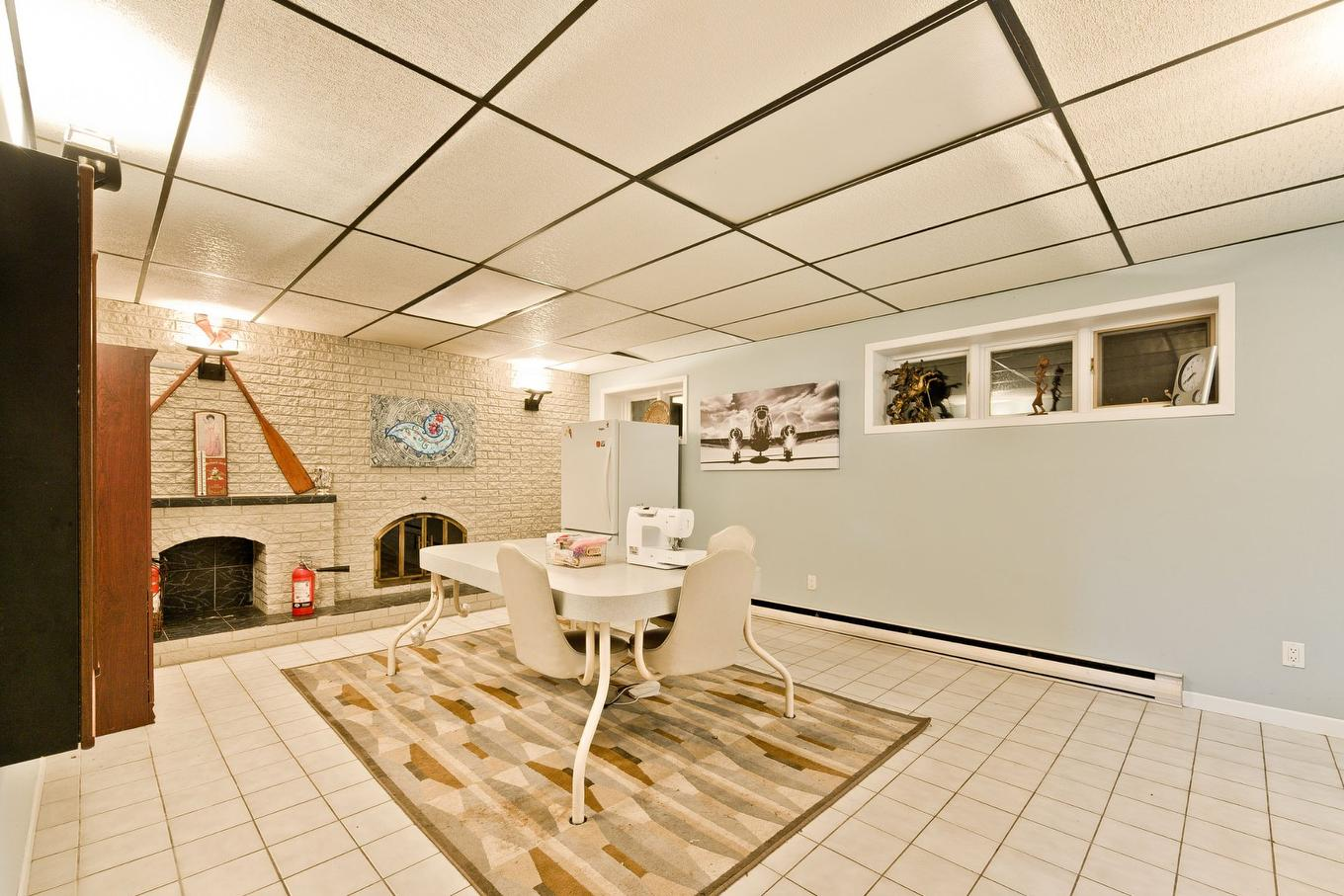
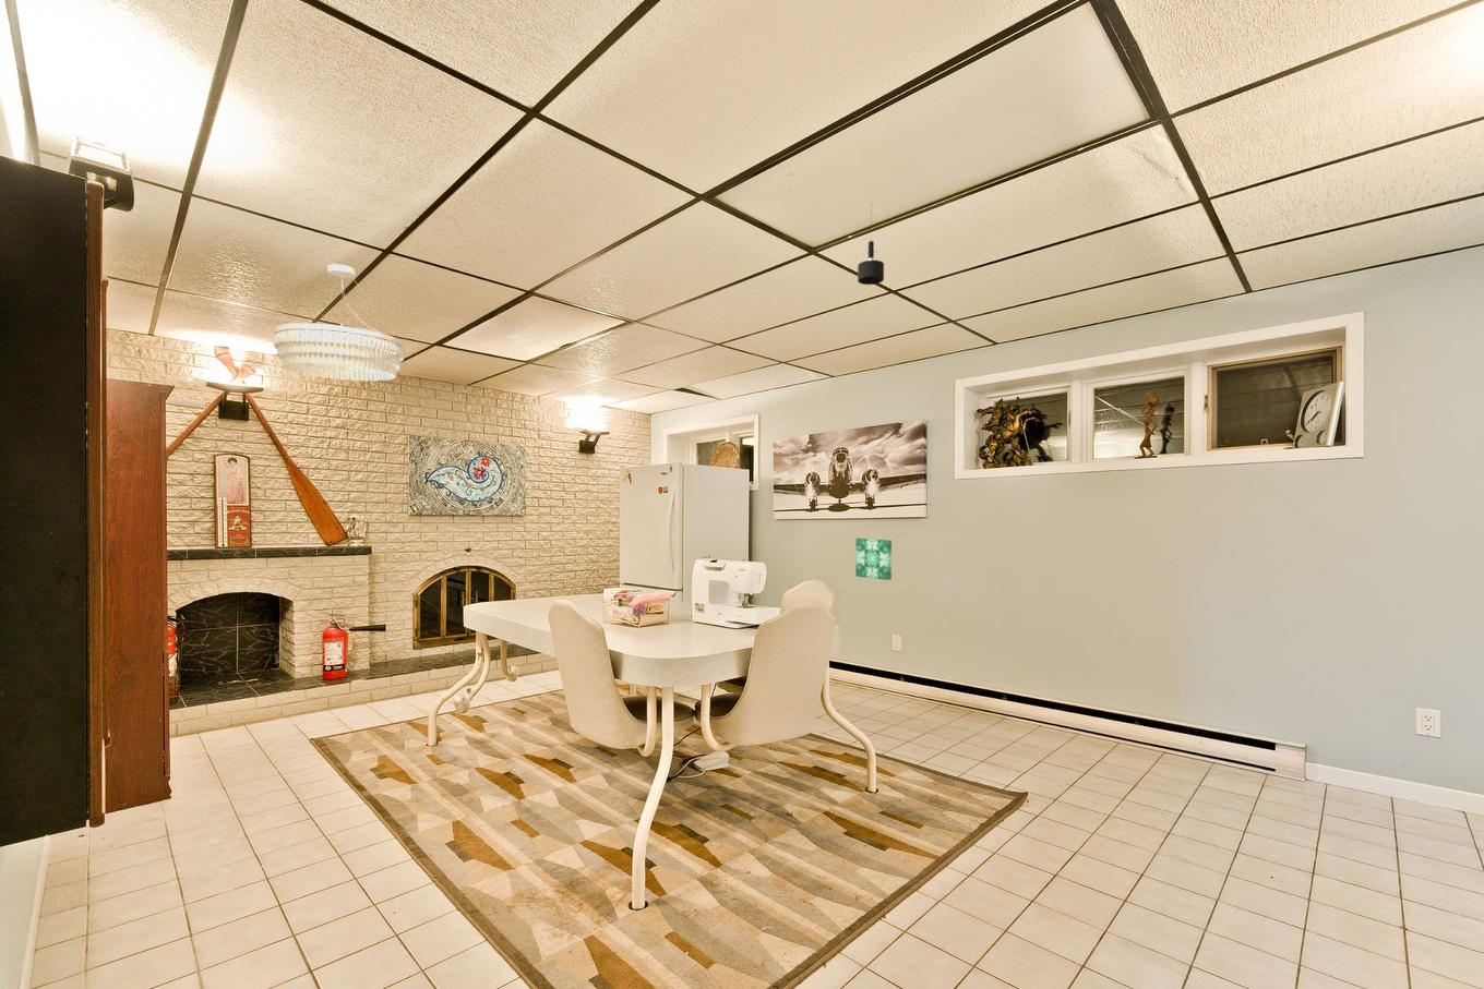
+ chandelier (341, 323)
+ pendant light (871, 241)
+ wall art (873, 559)
